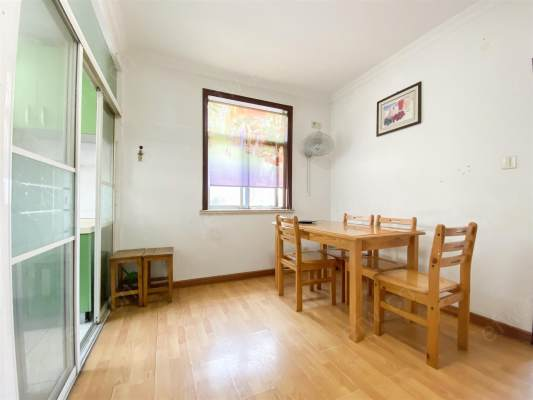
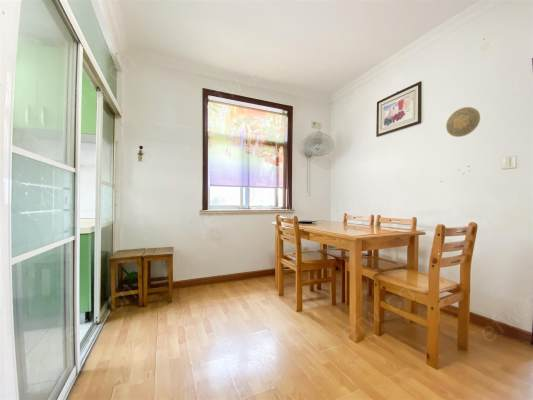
+ decorative plate (461, 122)
